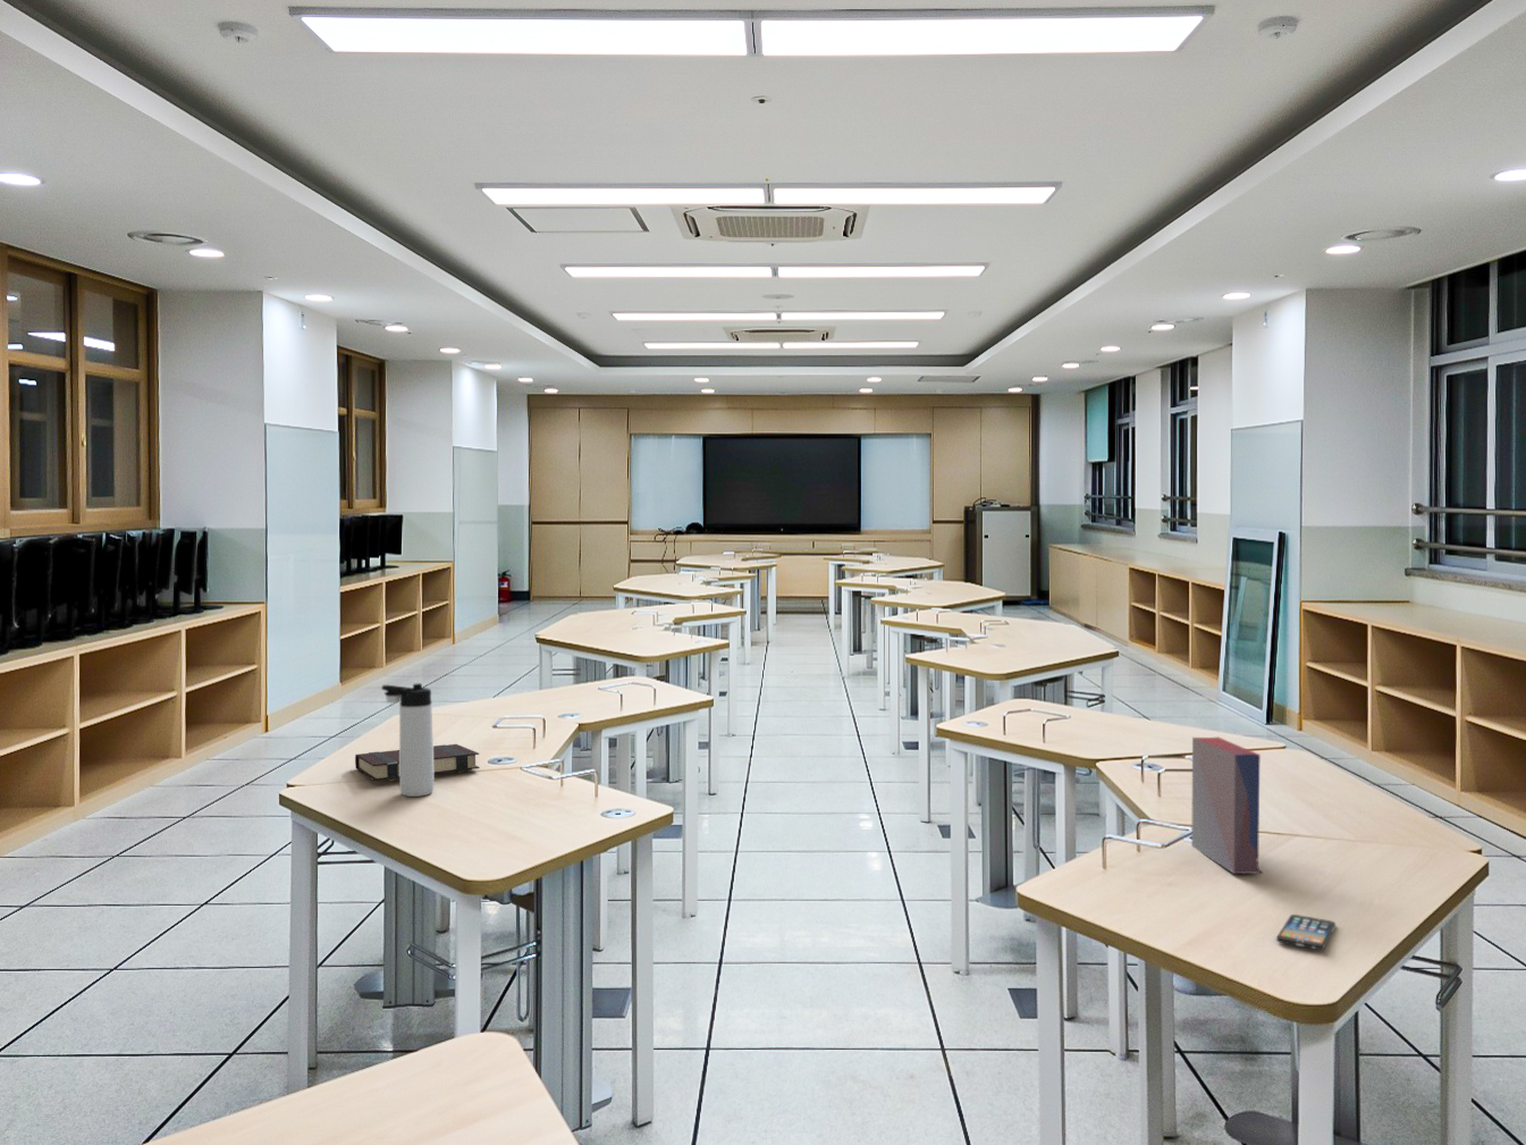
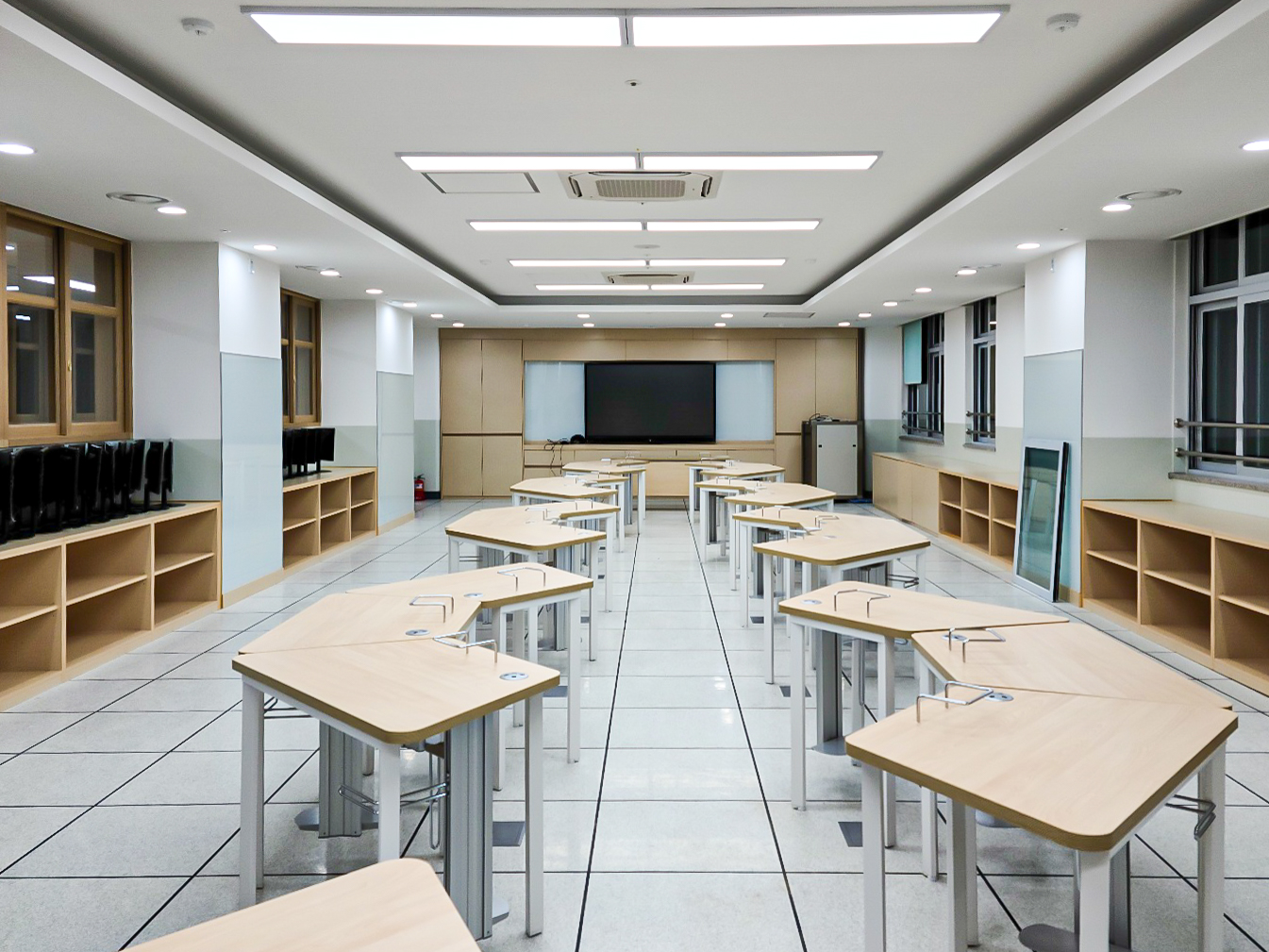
- book (433, 760)
- thermos bottle (408, 738)
- smartphone (1306, 931)
- book (1225, 802)
